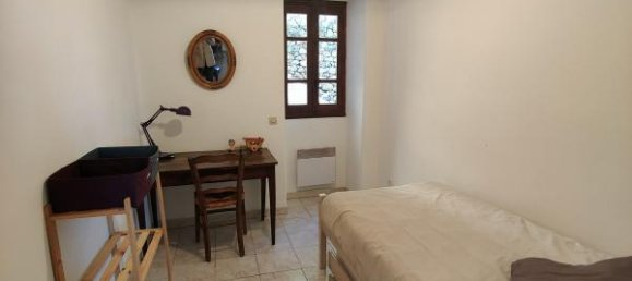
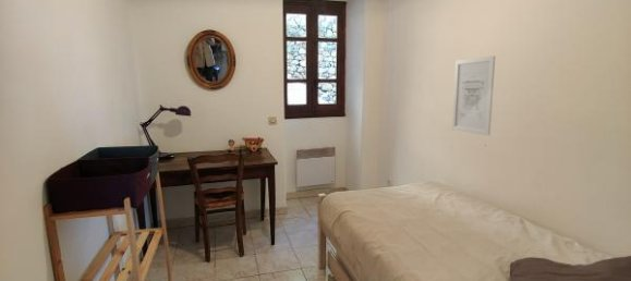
+ wall art (471, 96)
